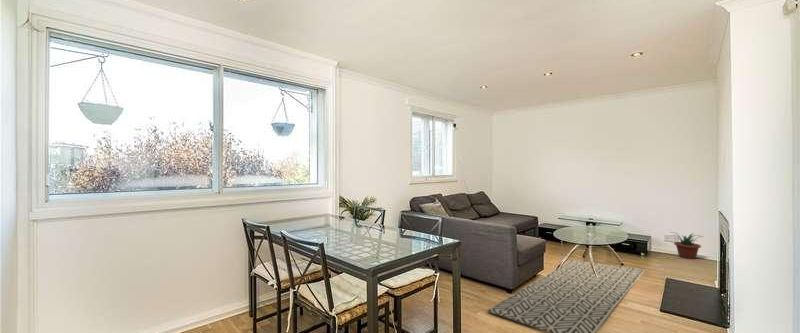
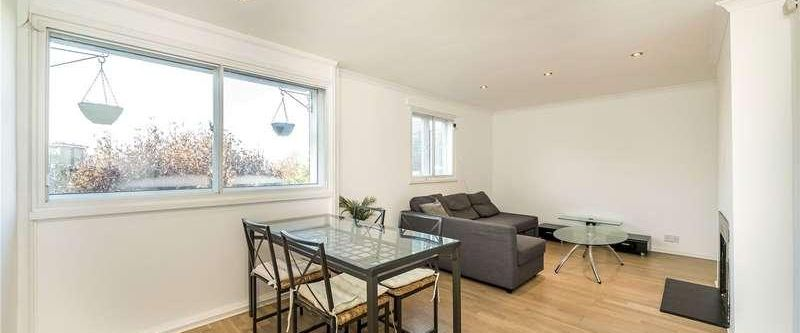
- rug (581, 284)
- potted plant (686, 245)
